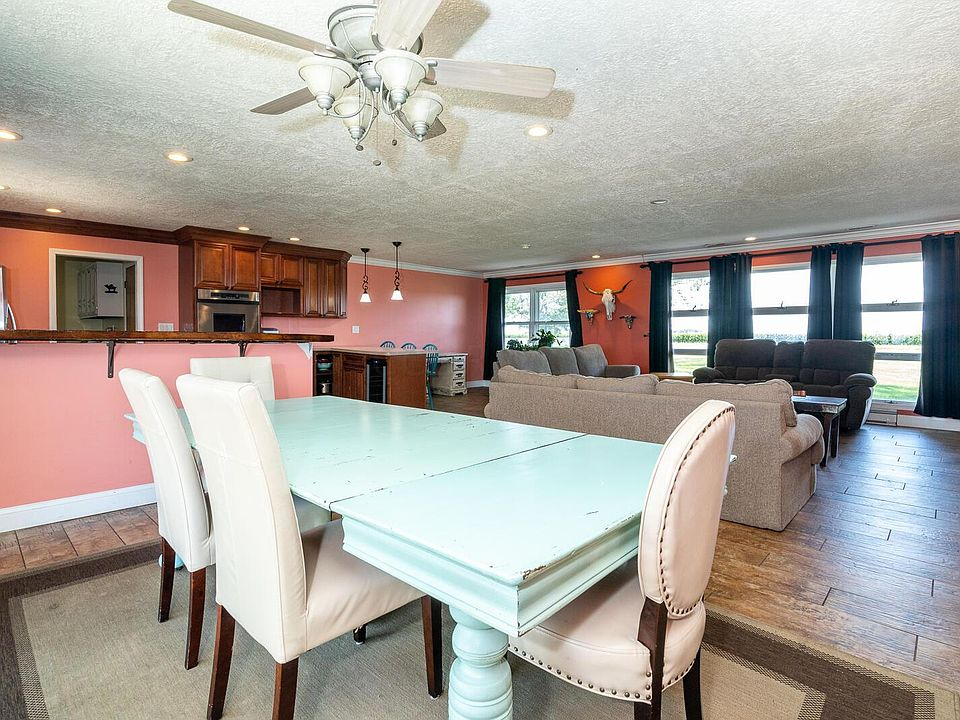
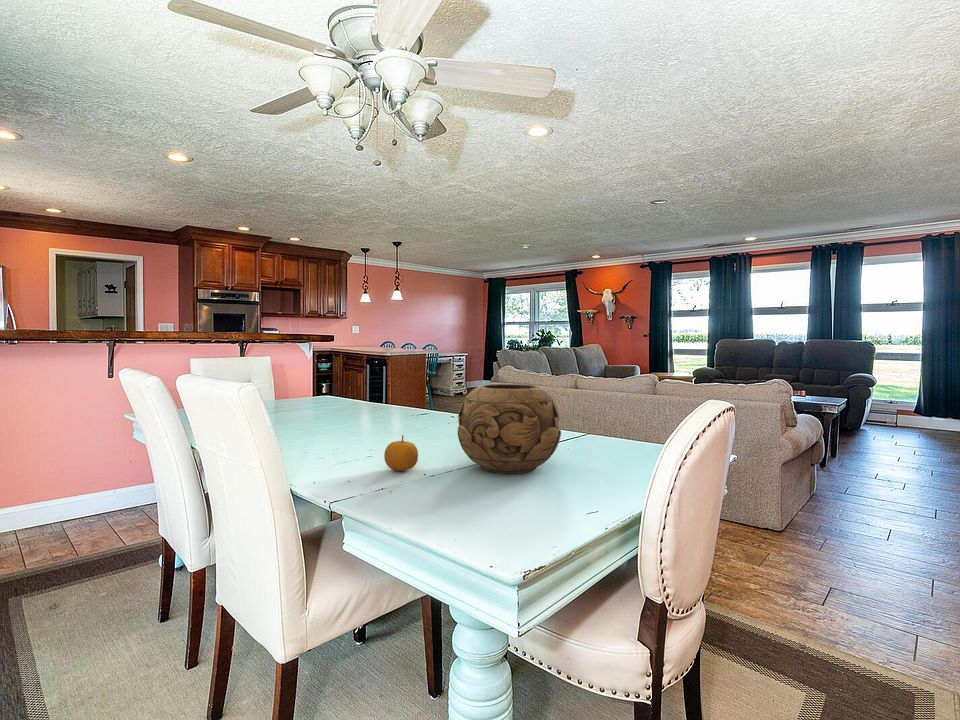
+ fruit (401, 452)
+ decorative bowl (508, 426)
